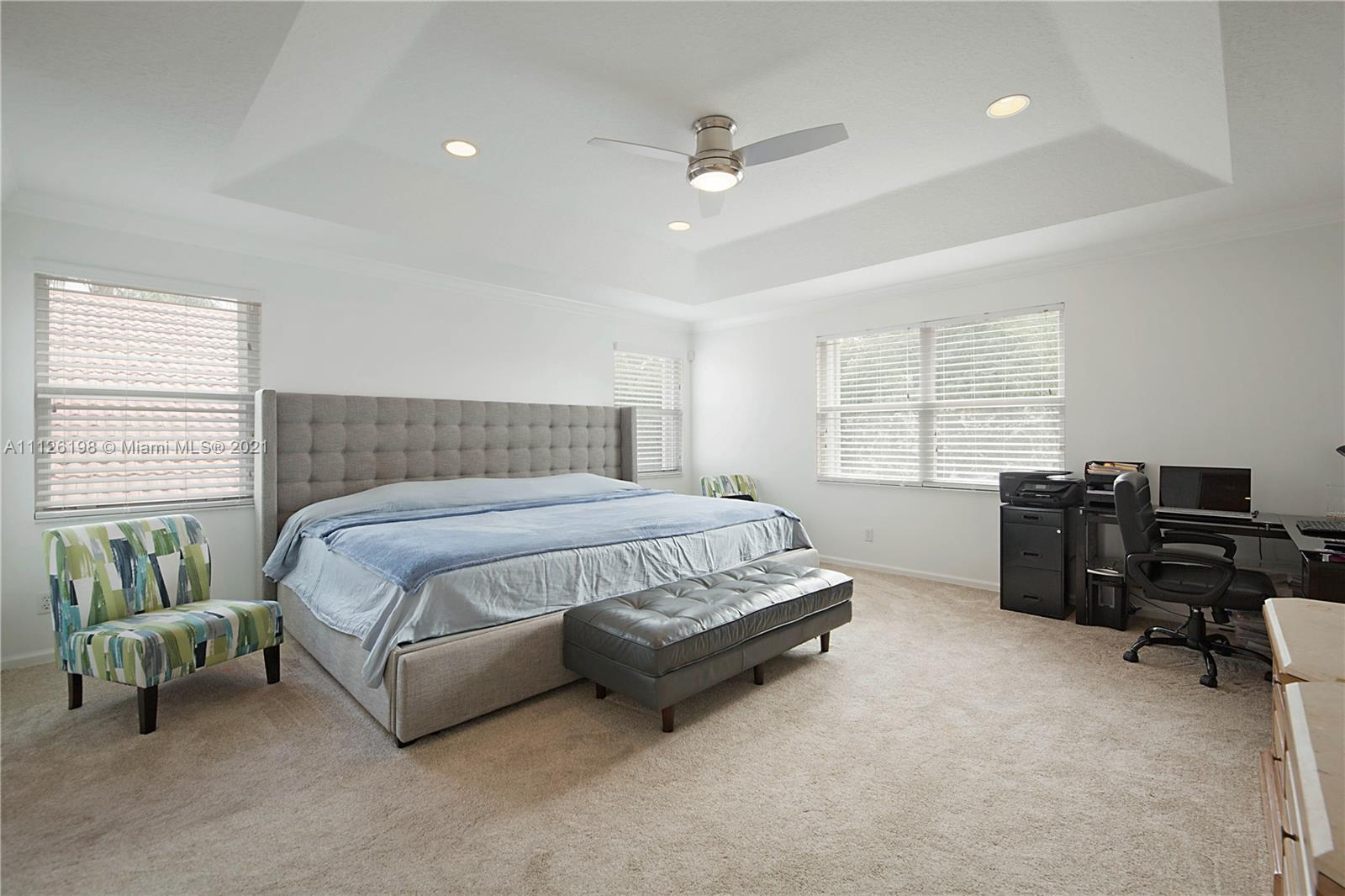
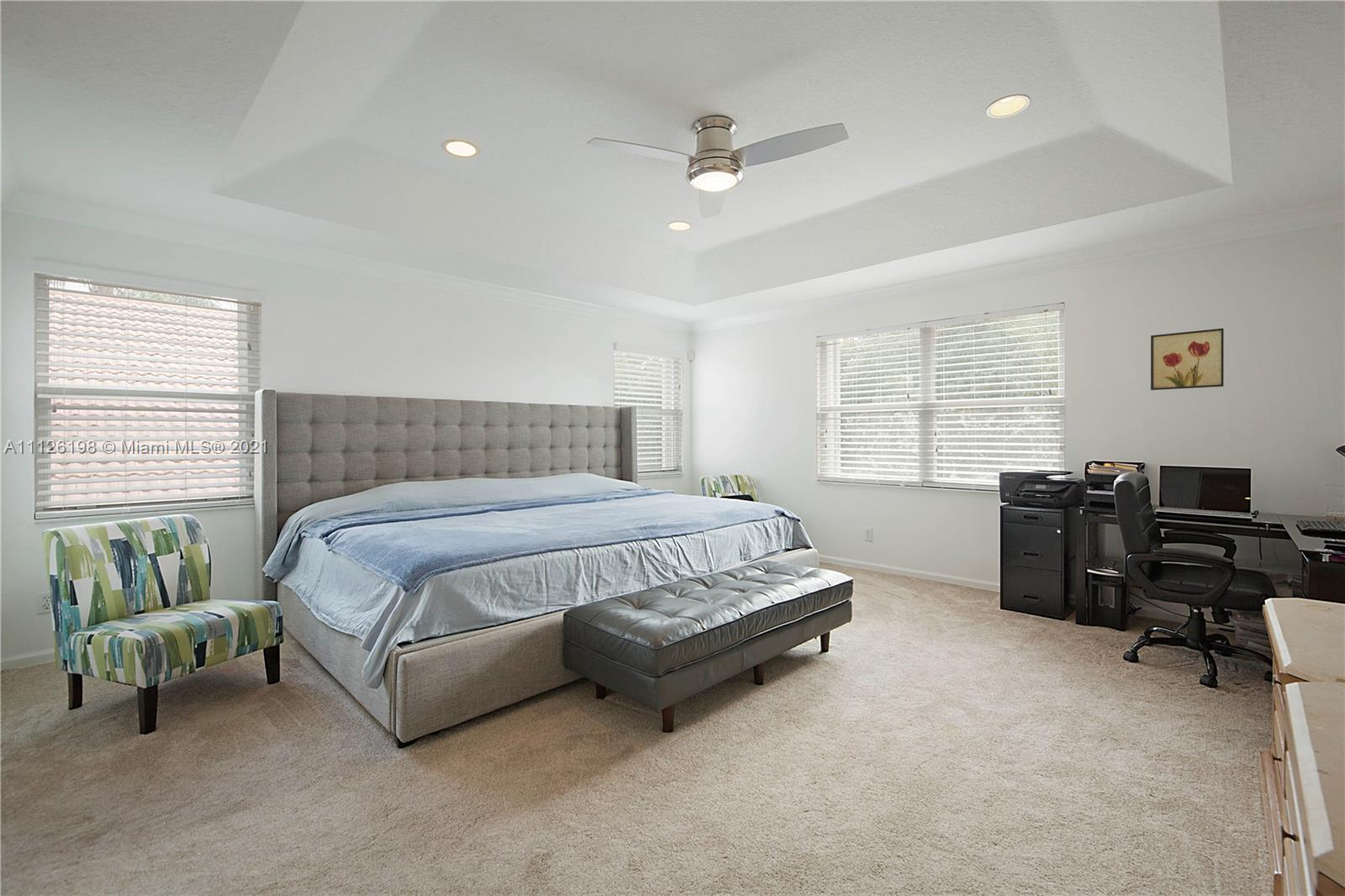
+ wall art (1186, 360)
